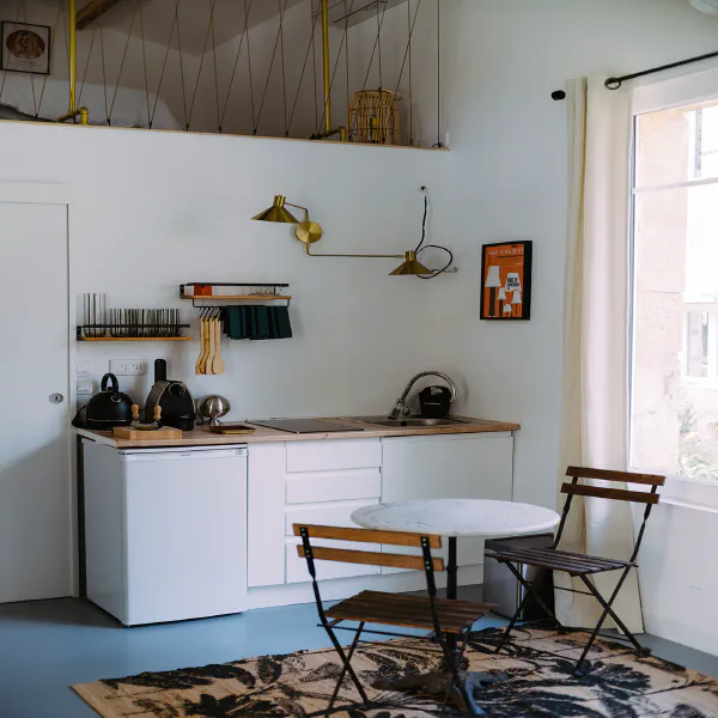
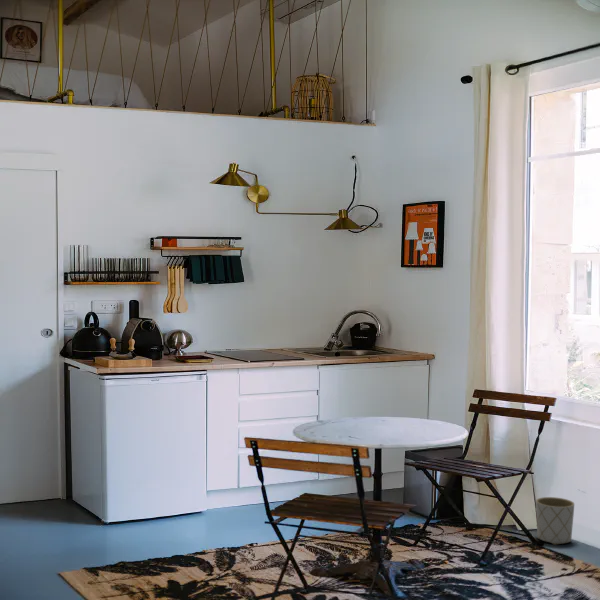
+ planter (554, 520)
